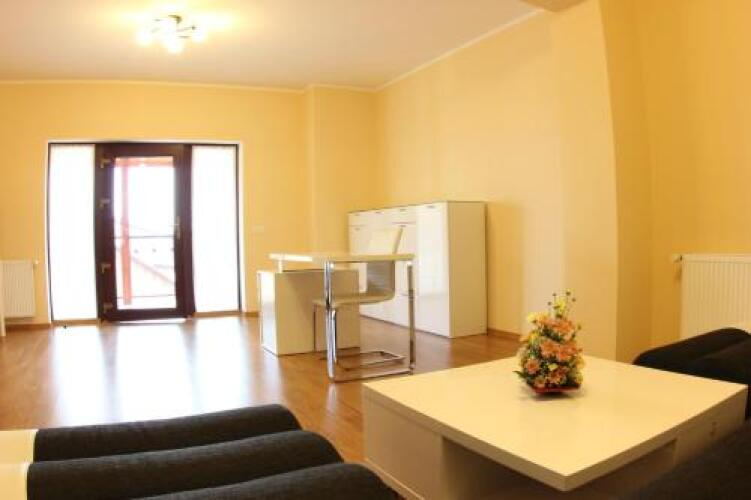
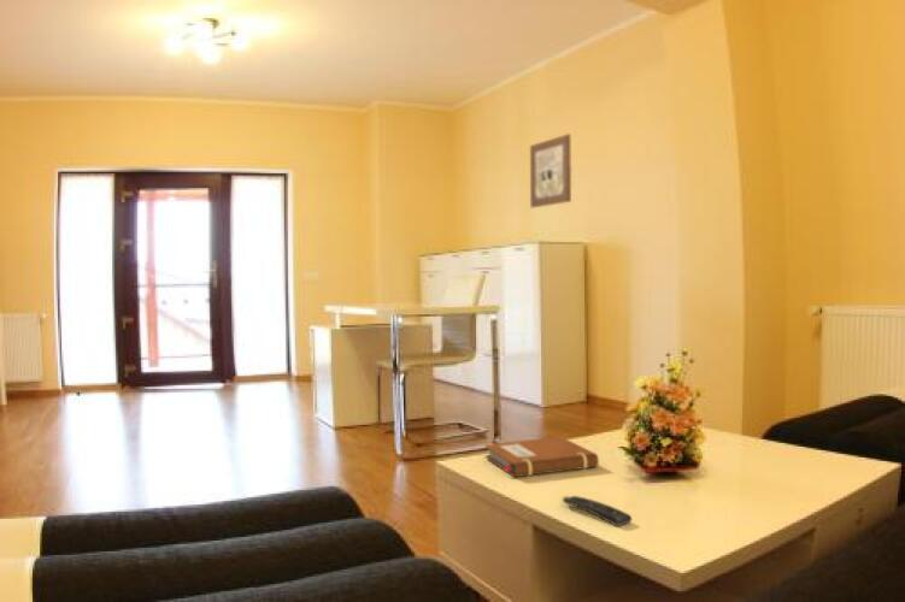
+ wall art (550, 172)
+ remote control (593, 508)
+ notebook (537, 456)
